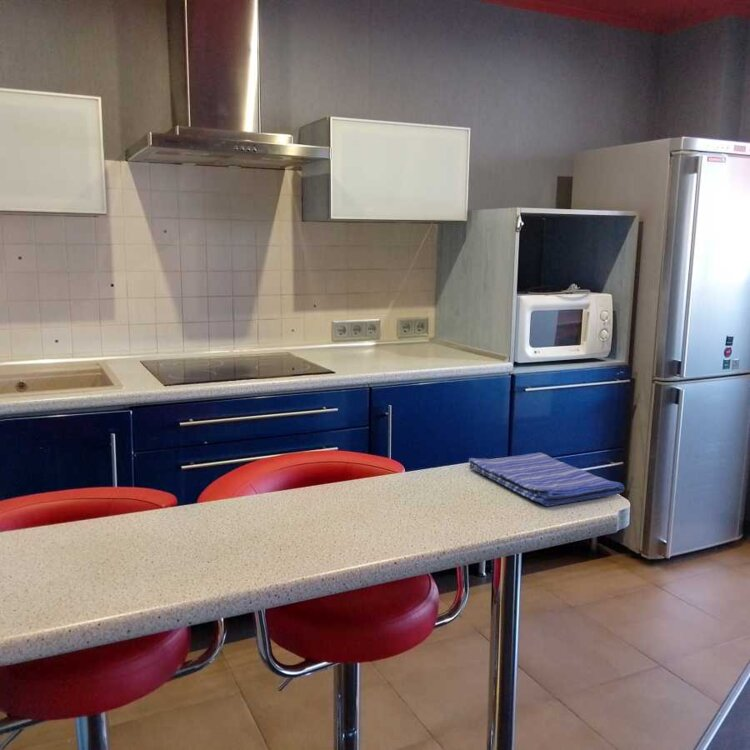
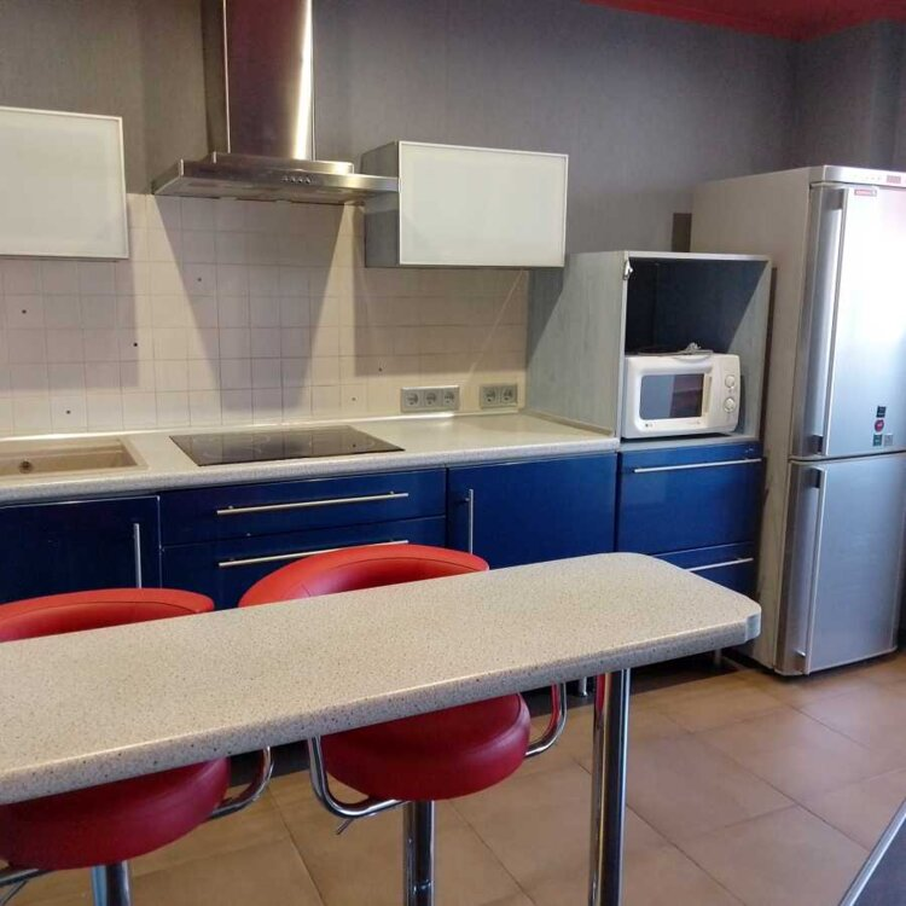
- dish towel (543, 473)
